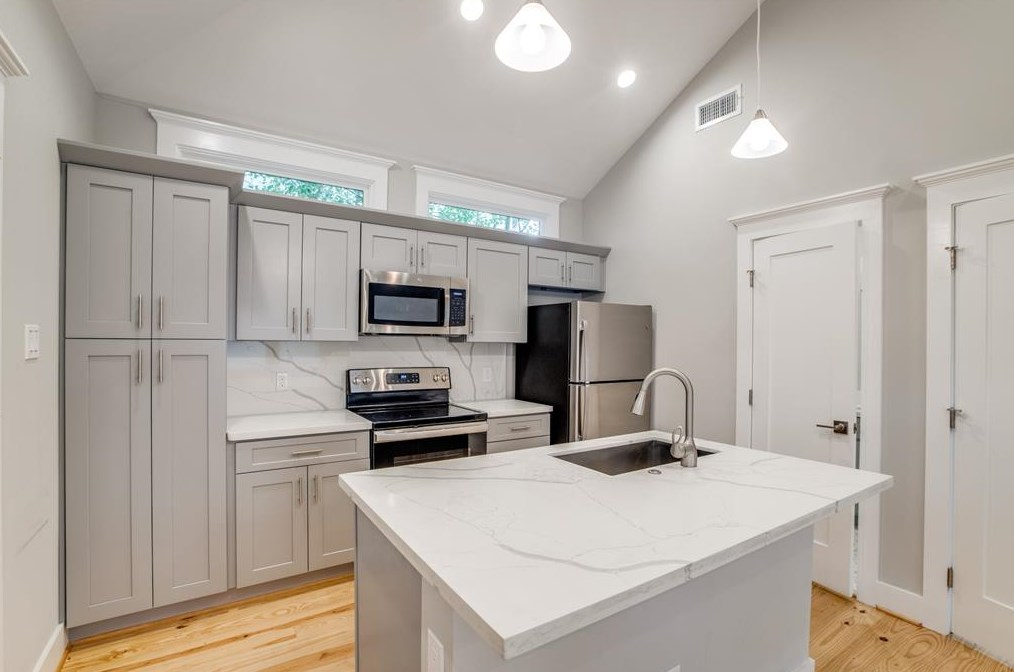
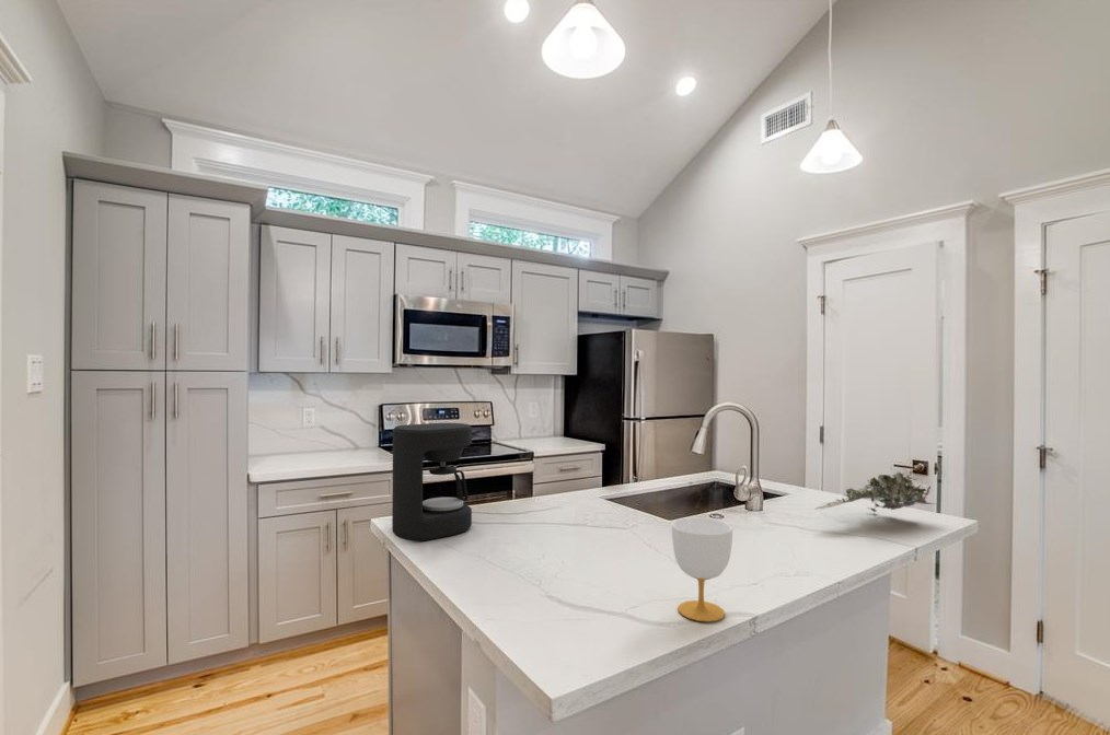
+ coffee maker (432, 474)
+ cup (701, 568)
+ plant (871, 492)
